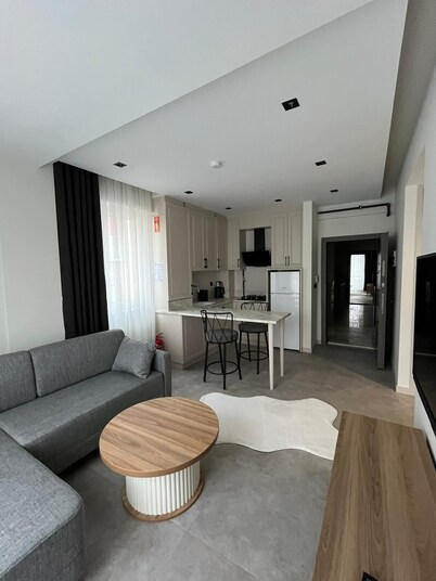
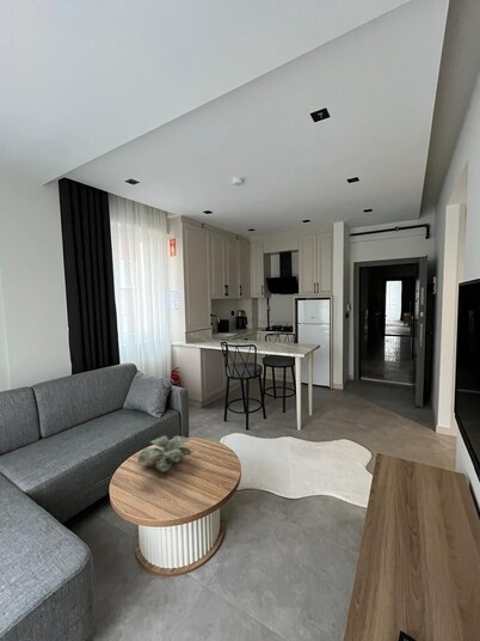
+ plant (166, 453)
